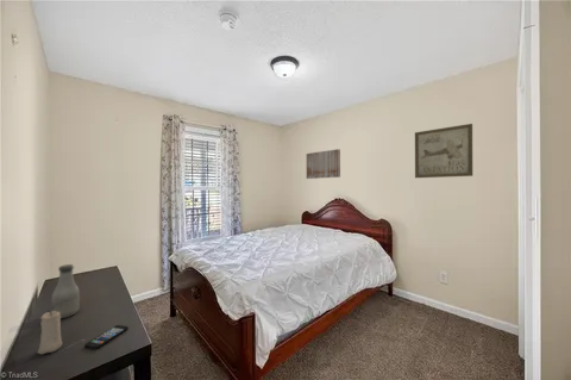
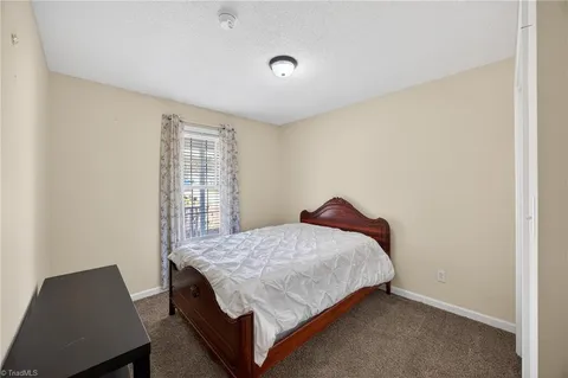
- candle (50, 329)
- bottle (65, 289)
- wall art (321, 164)
- smartphone (107, 336)
- wall art (441, 152)
